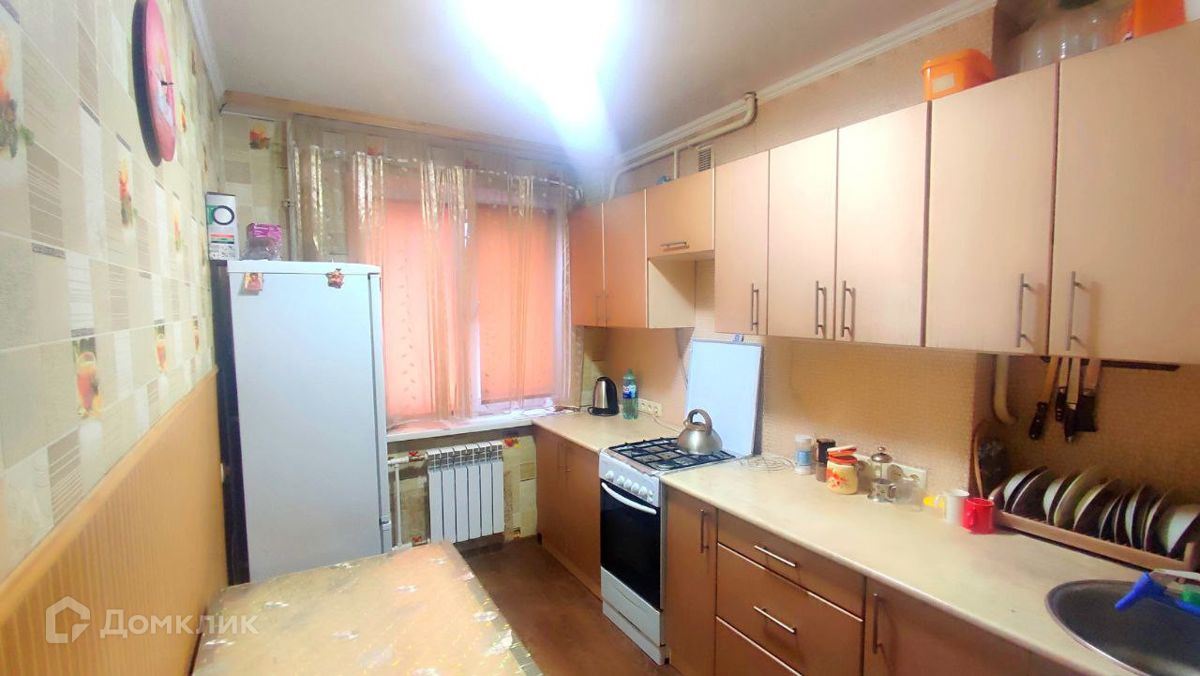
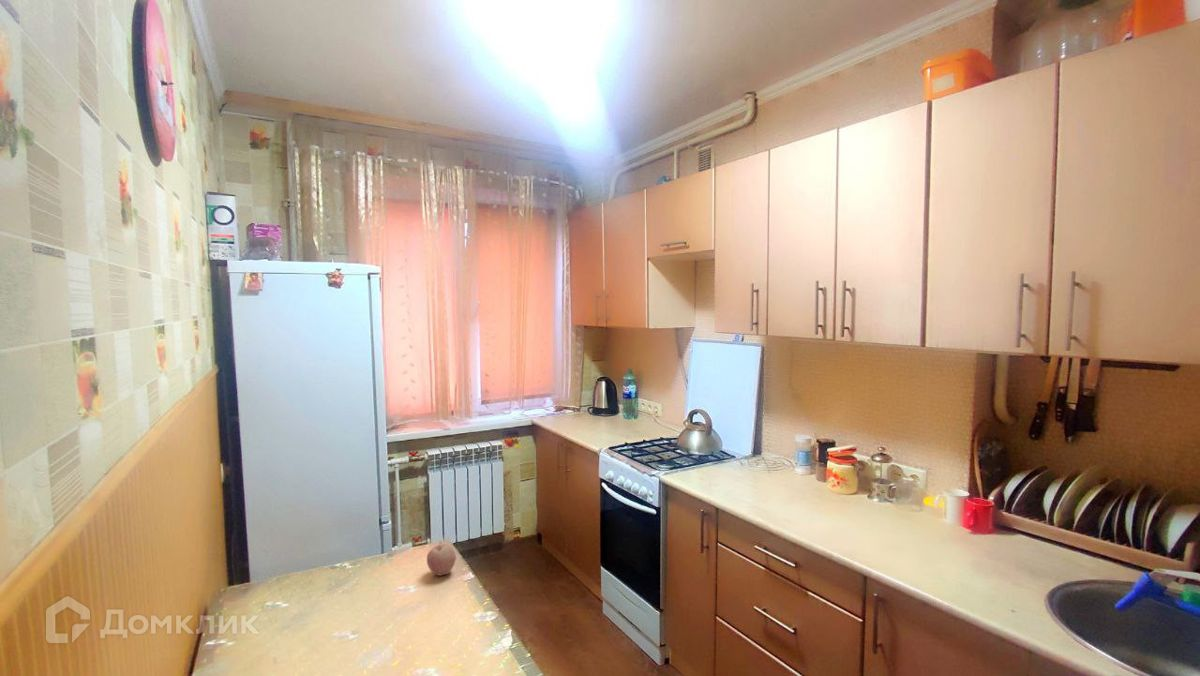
+ apple (441, 559)
